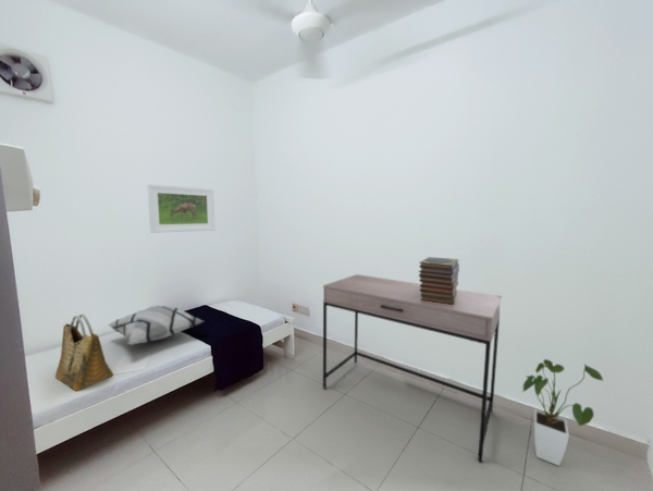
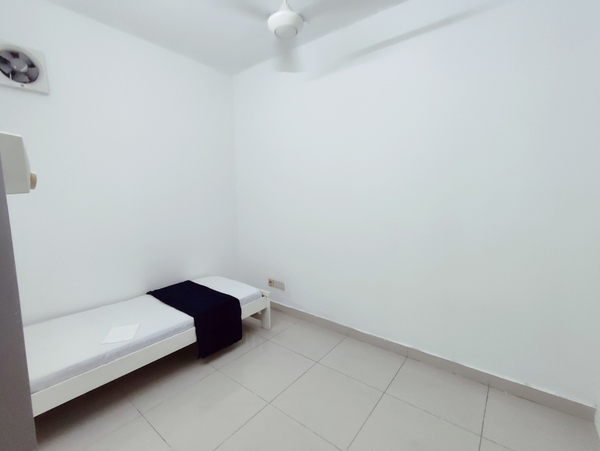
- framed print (184, 209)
- house plant (559, 413)
- grocery bag (82, 345)
- decorative pillow (156, 322)
- book stack (439, 278)
- desk (396, 365)
